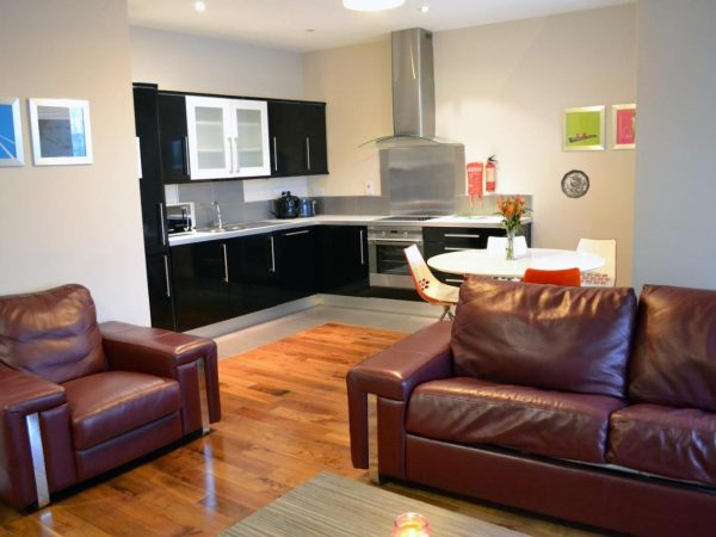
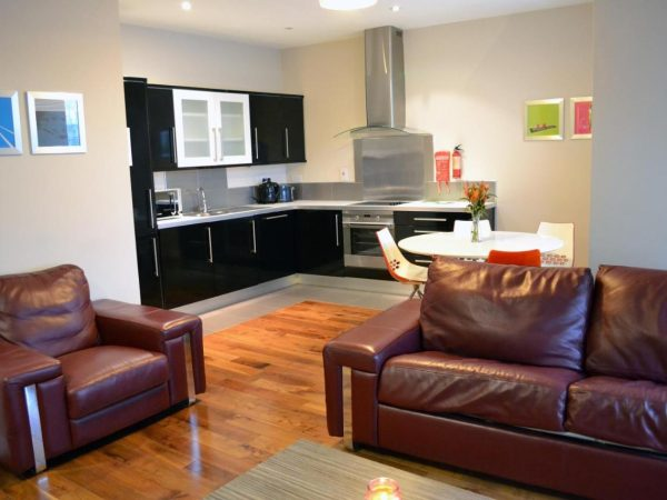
- decorative plate (575, 184)
